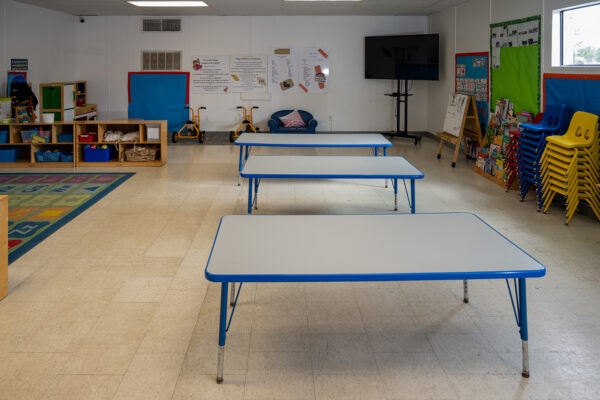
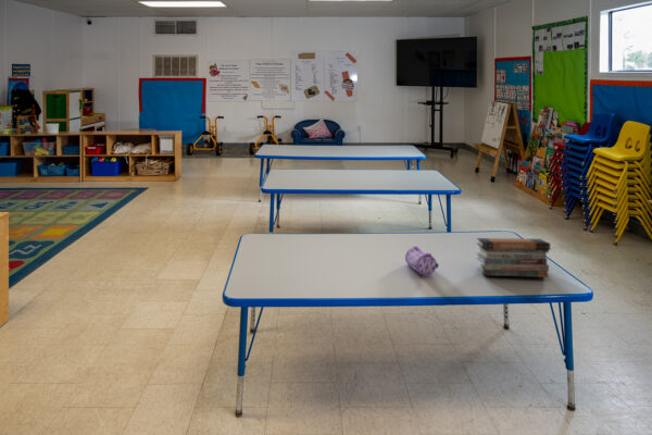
+ book stack (511, 257)
+ pencil case (419, 260)
